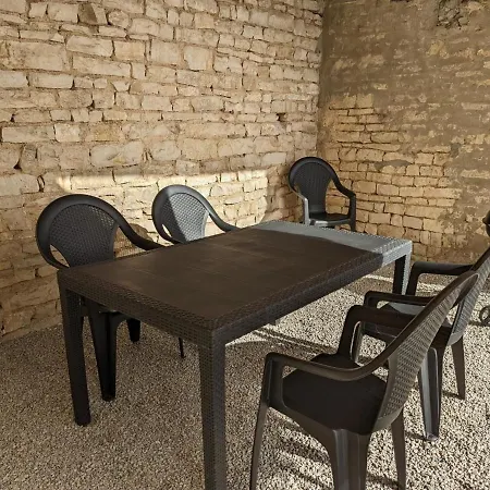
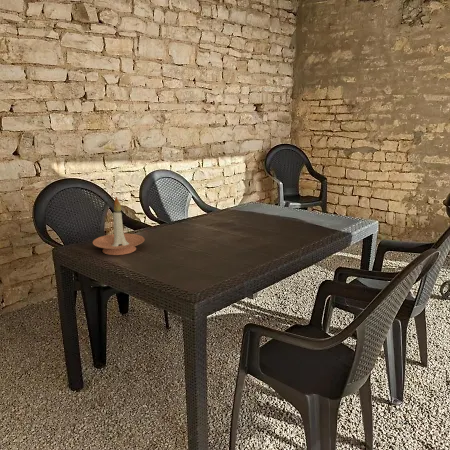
+ candle holder (117, 223)
